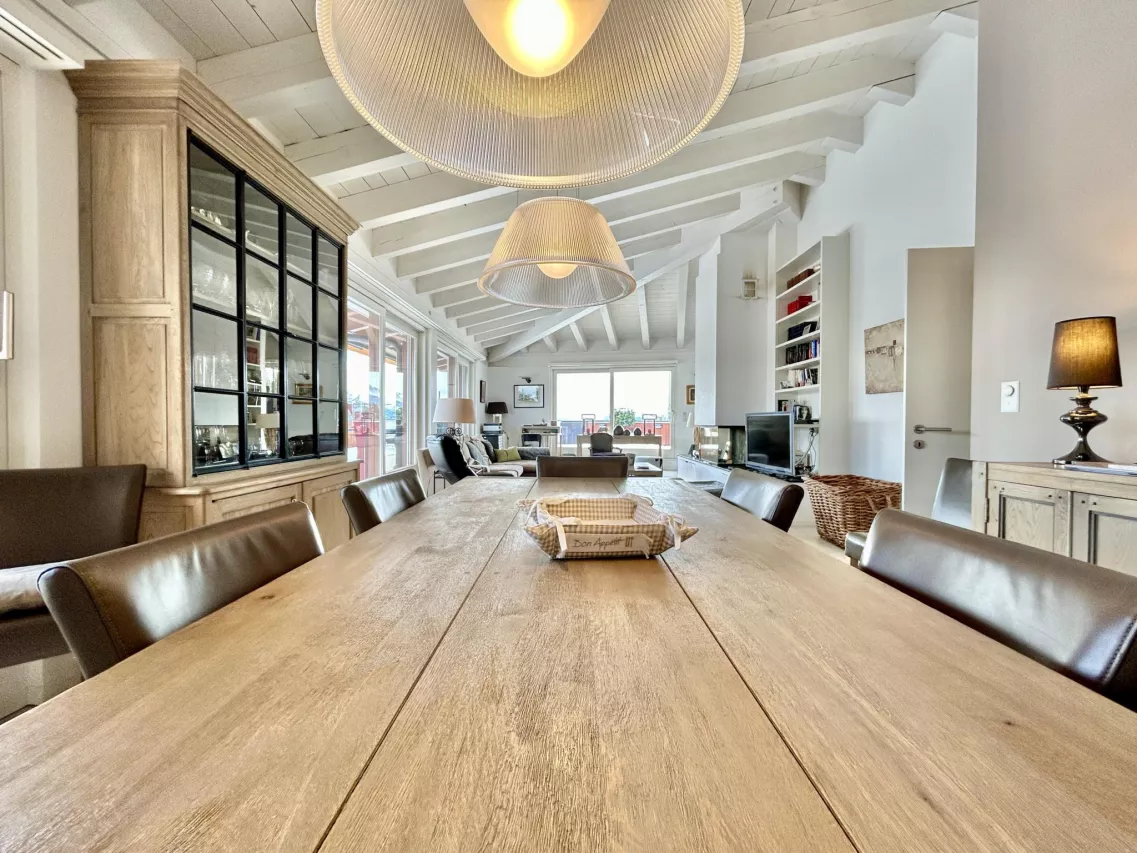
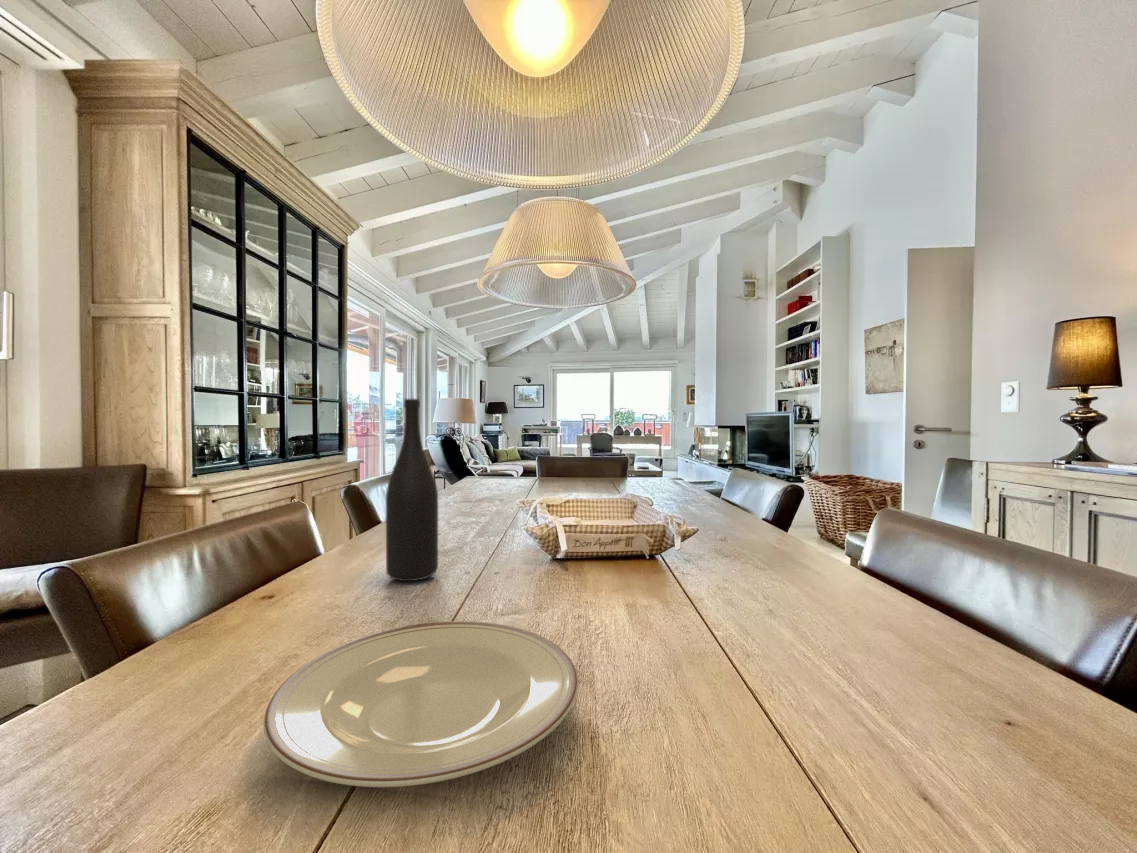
+ wine bottle (412, 488)
+ plate (432, 696)
